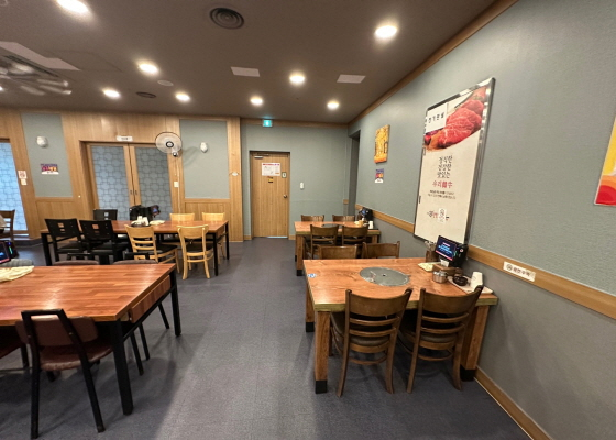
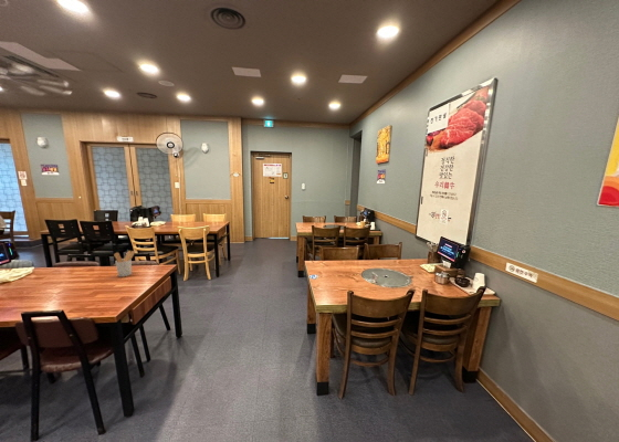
+ utensil holder (126, 262)
